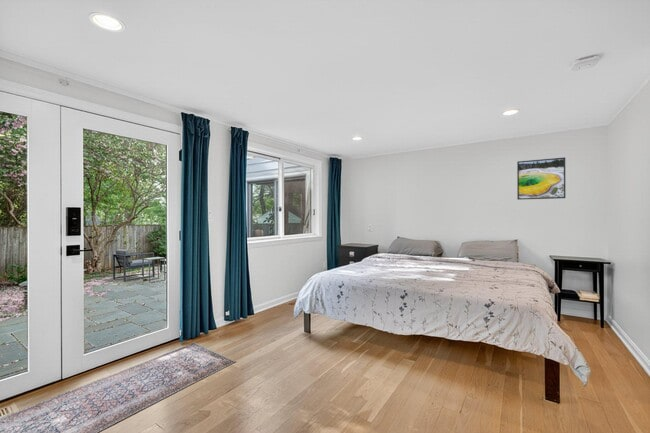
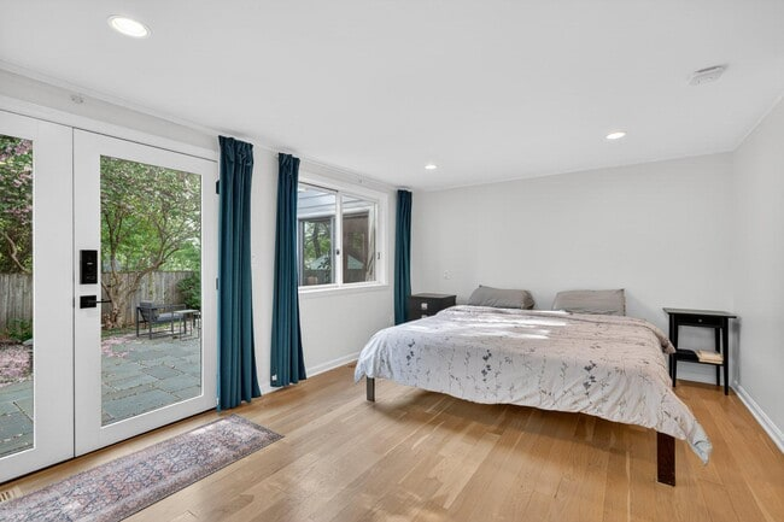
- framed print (540, 179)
